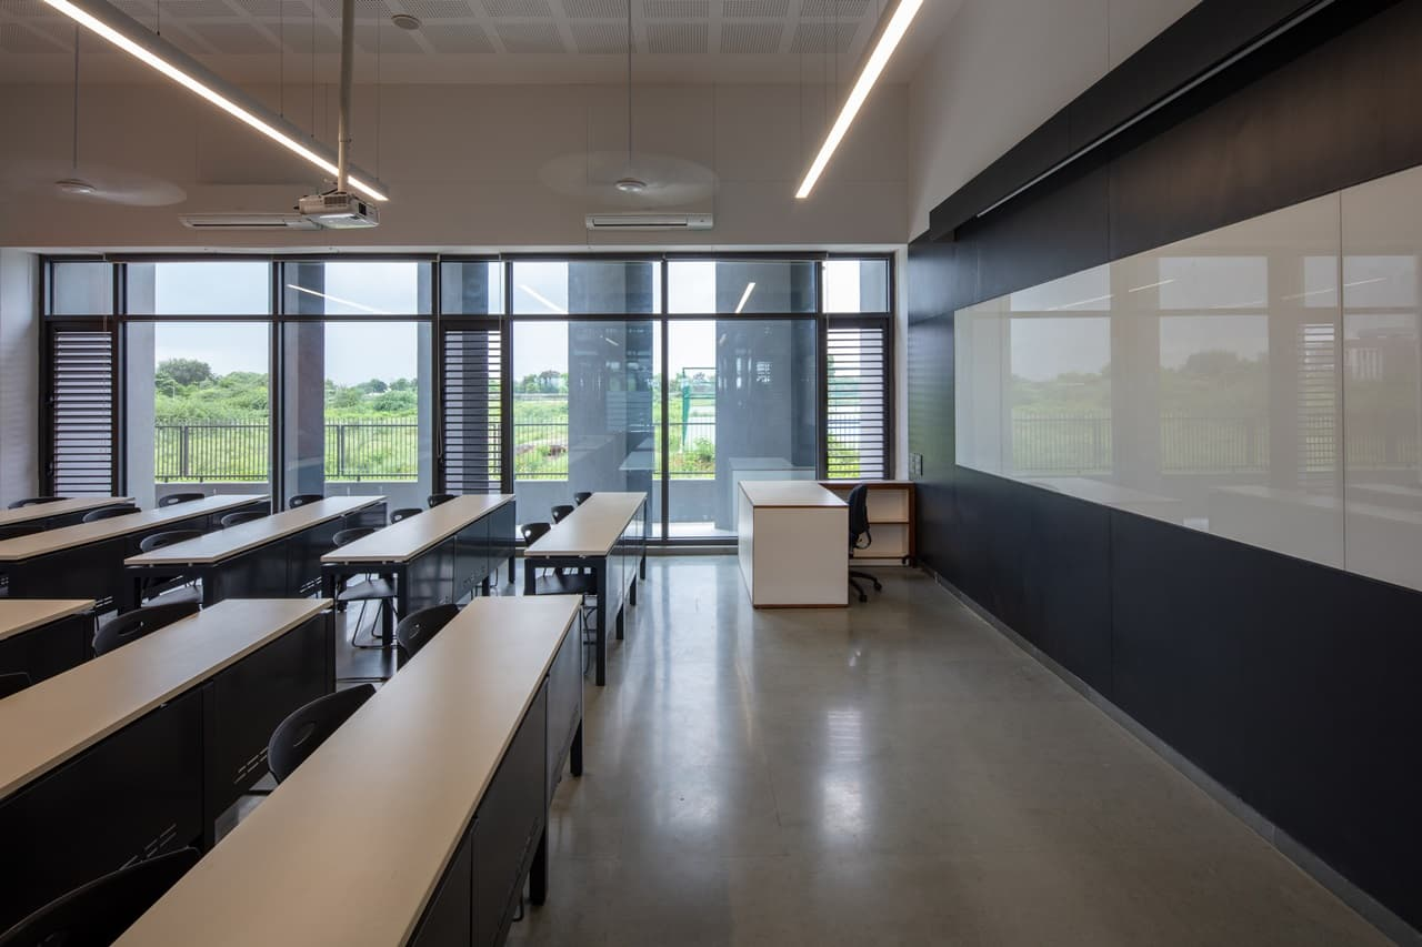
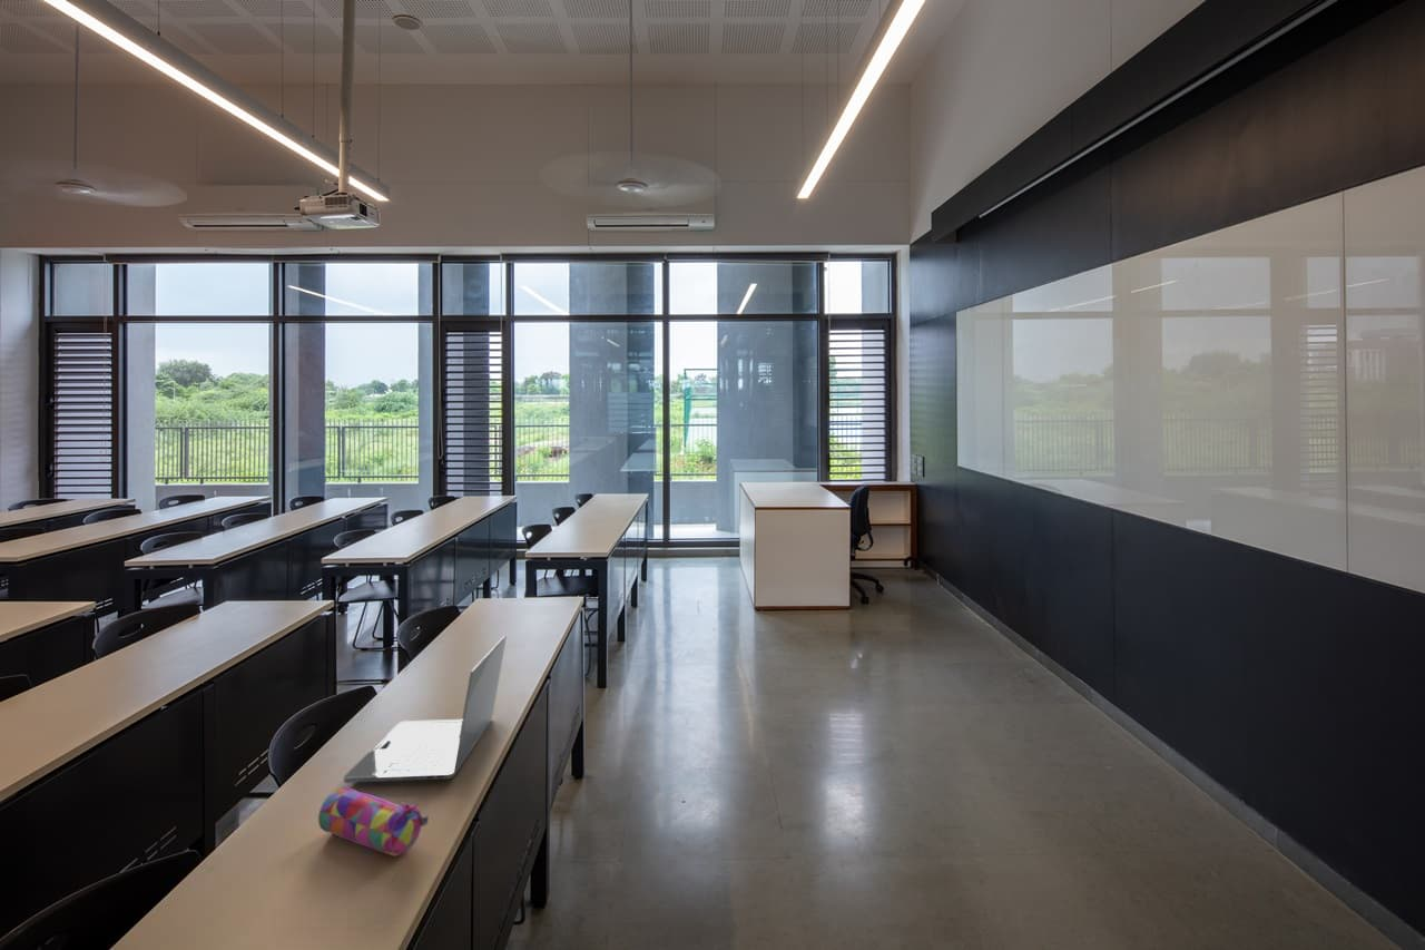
+ laptop (439, 719)
+ pencil case (372, 817)
